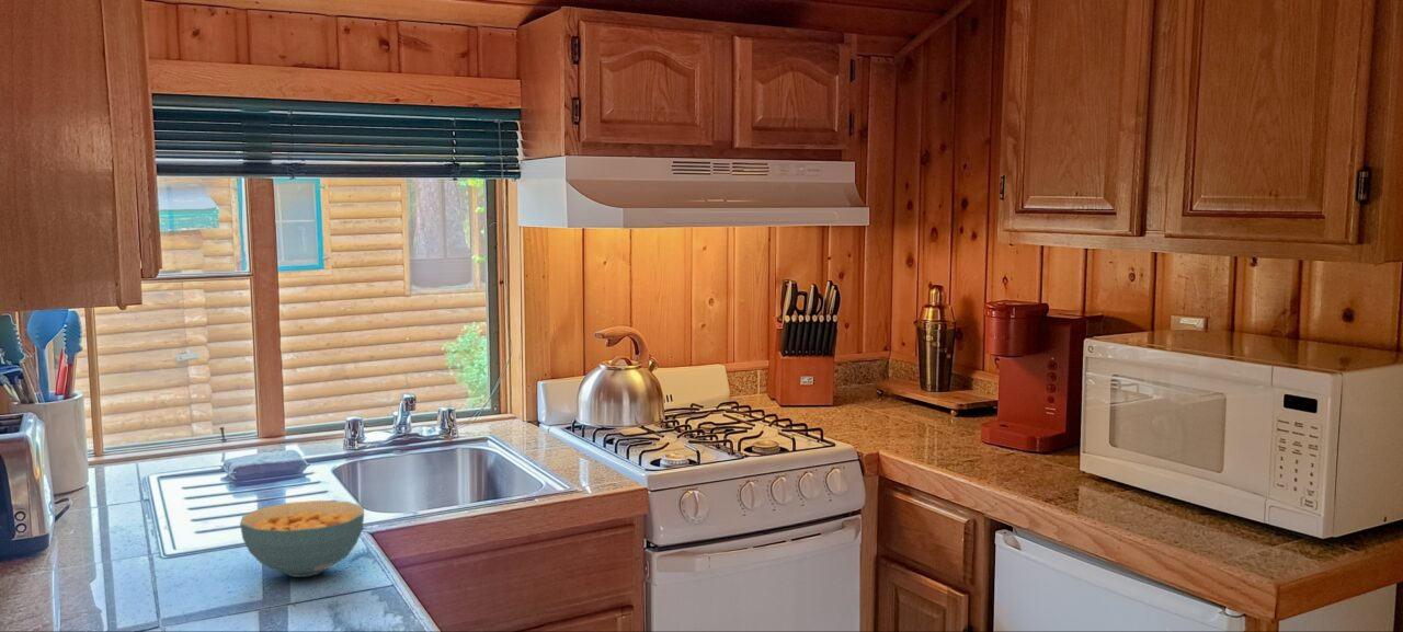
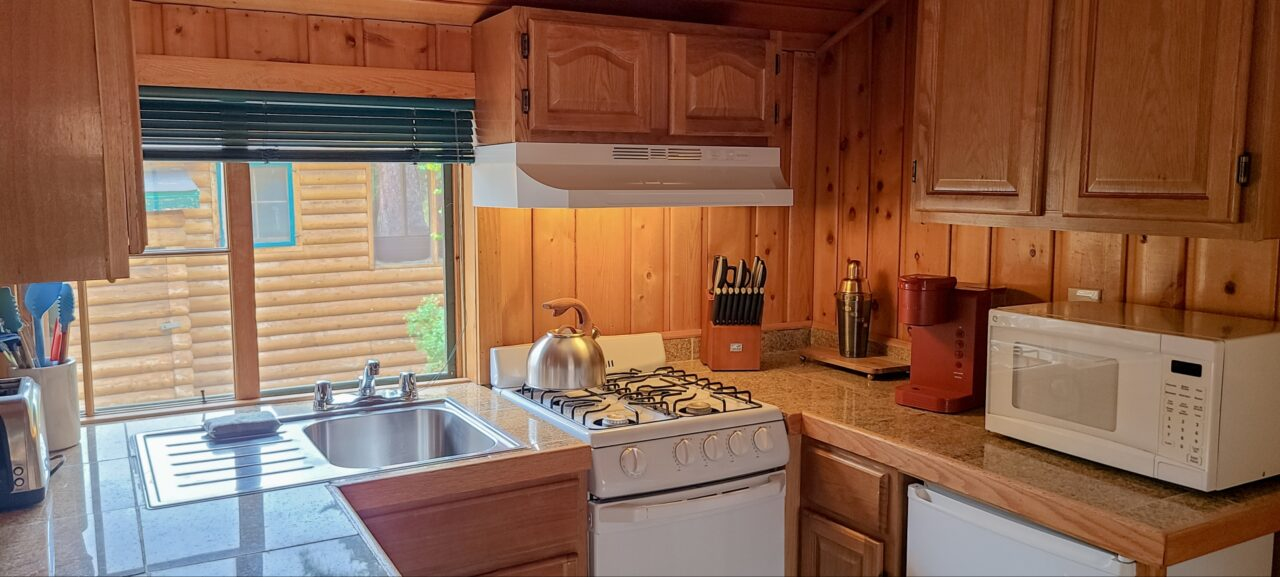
- cereal bowl (304, 542)
